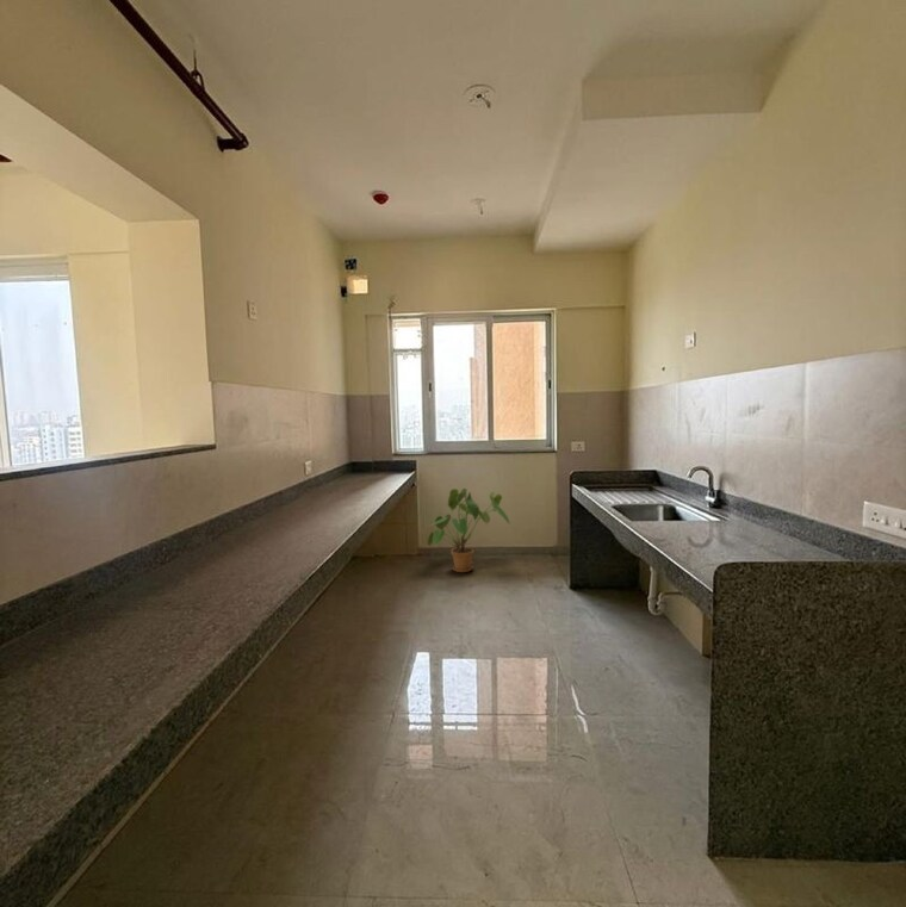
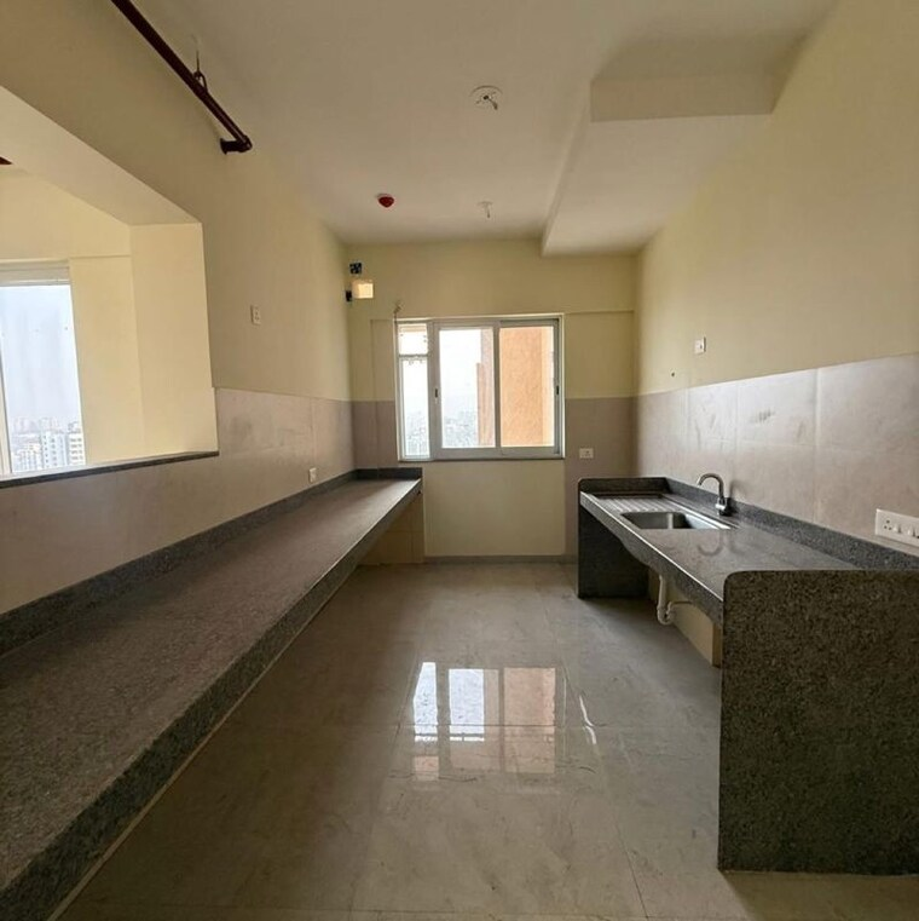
- house plant (467, 528)
